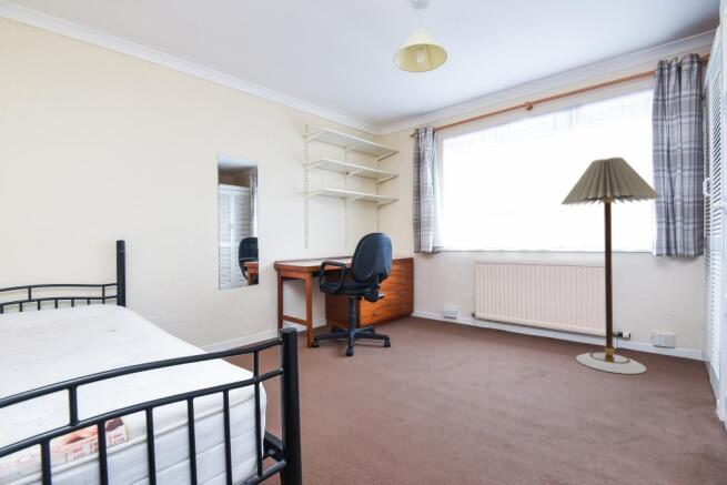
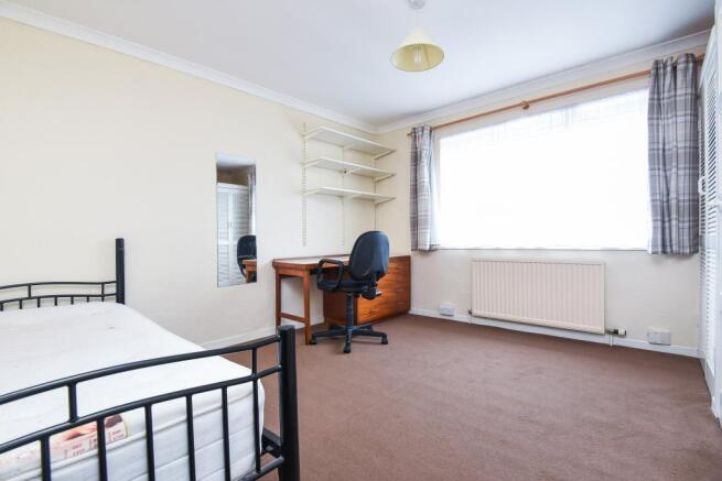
- floor lamp (608, 261)
